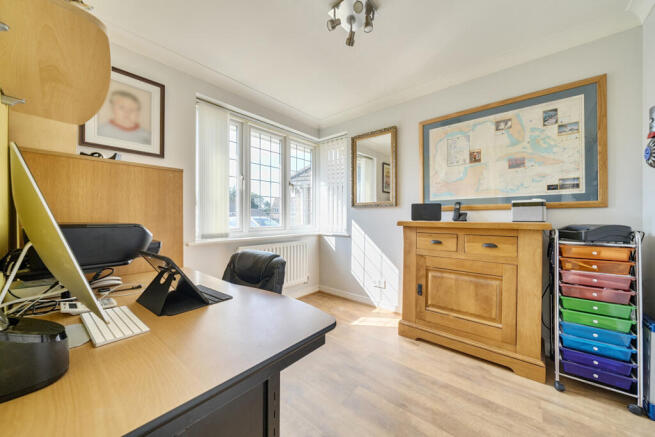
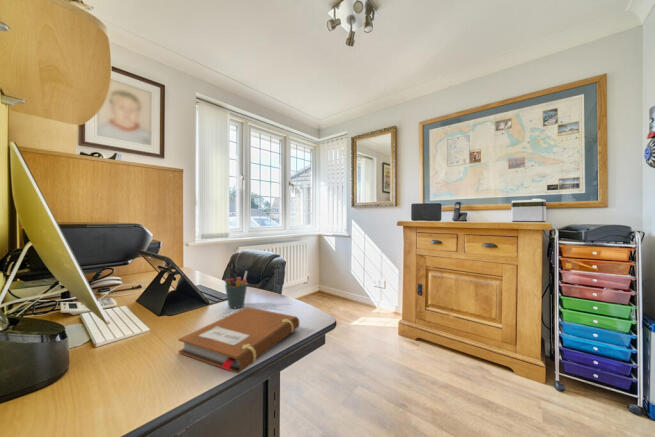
+ notebook (243, 334)
+ pen holder (236, 289)
